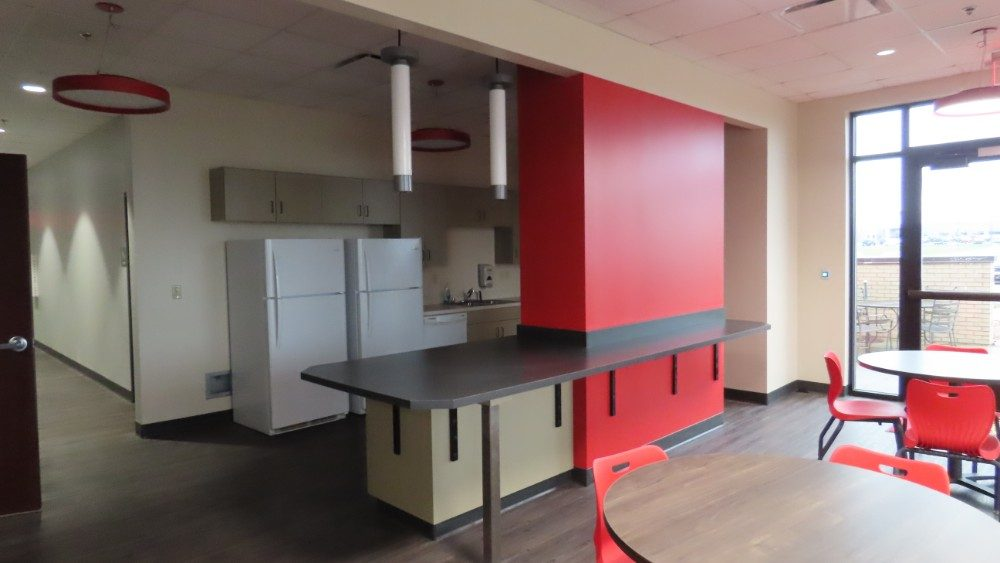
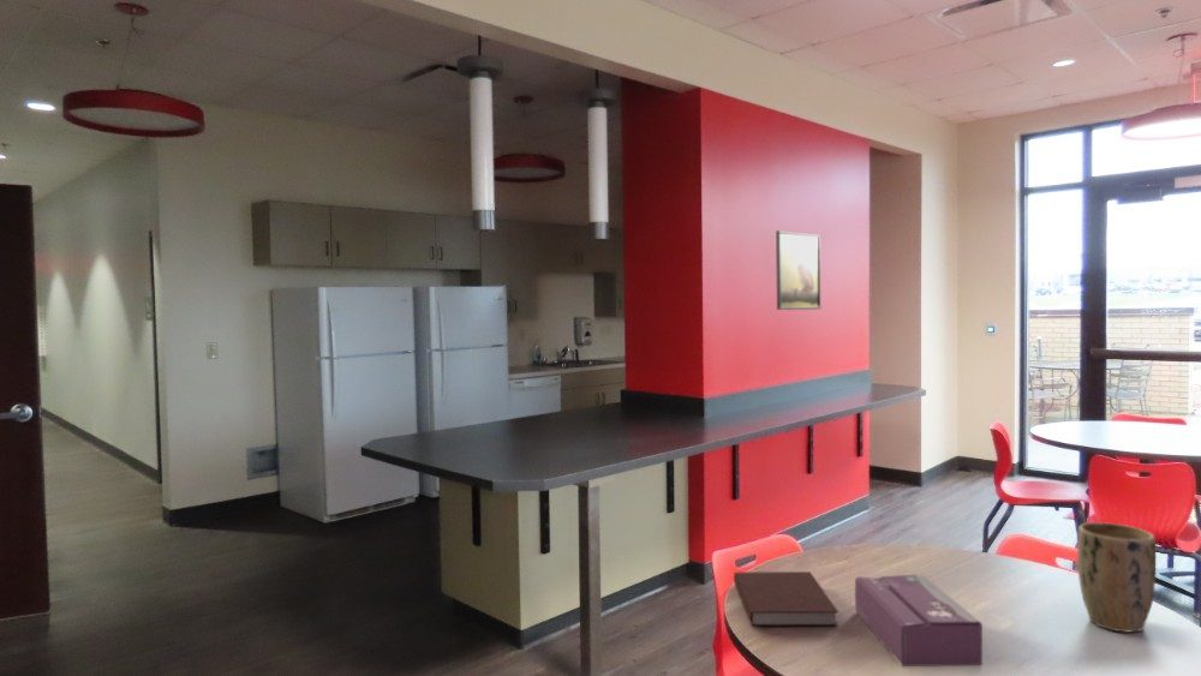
+ notebook (782, 597)
+ plant pot (1115, 576)
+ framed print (799, 270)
+ tissue box (913, 616)
